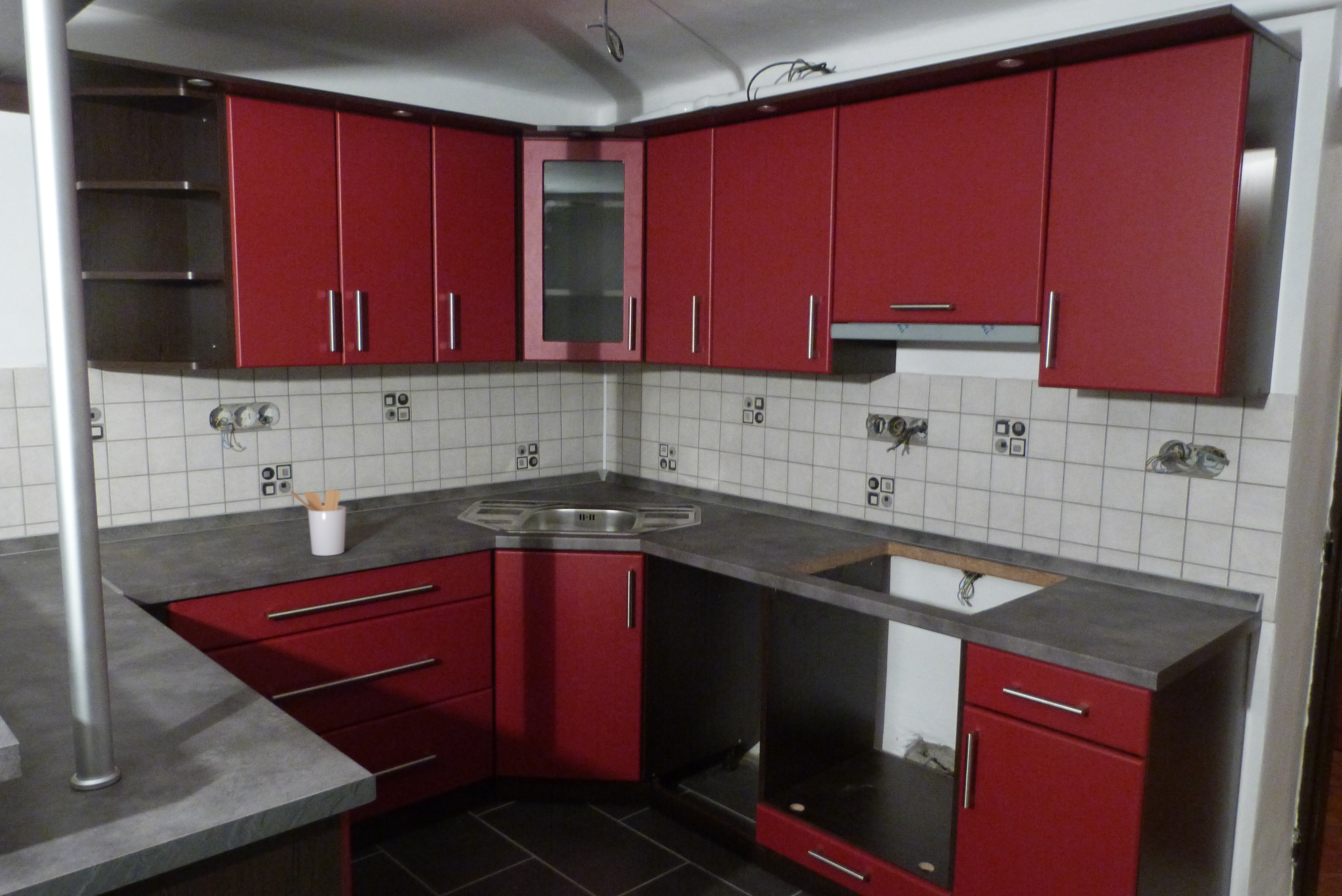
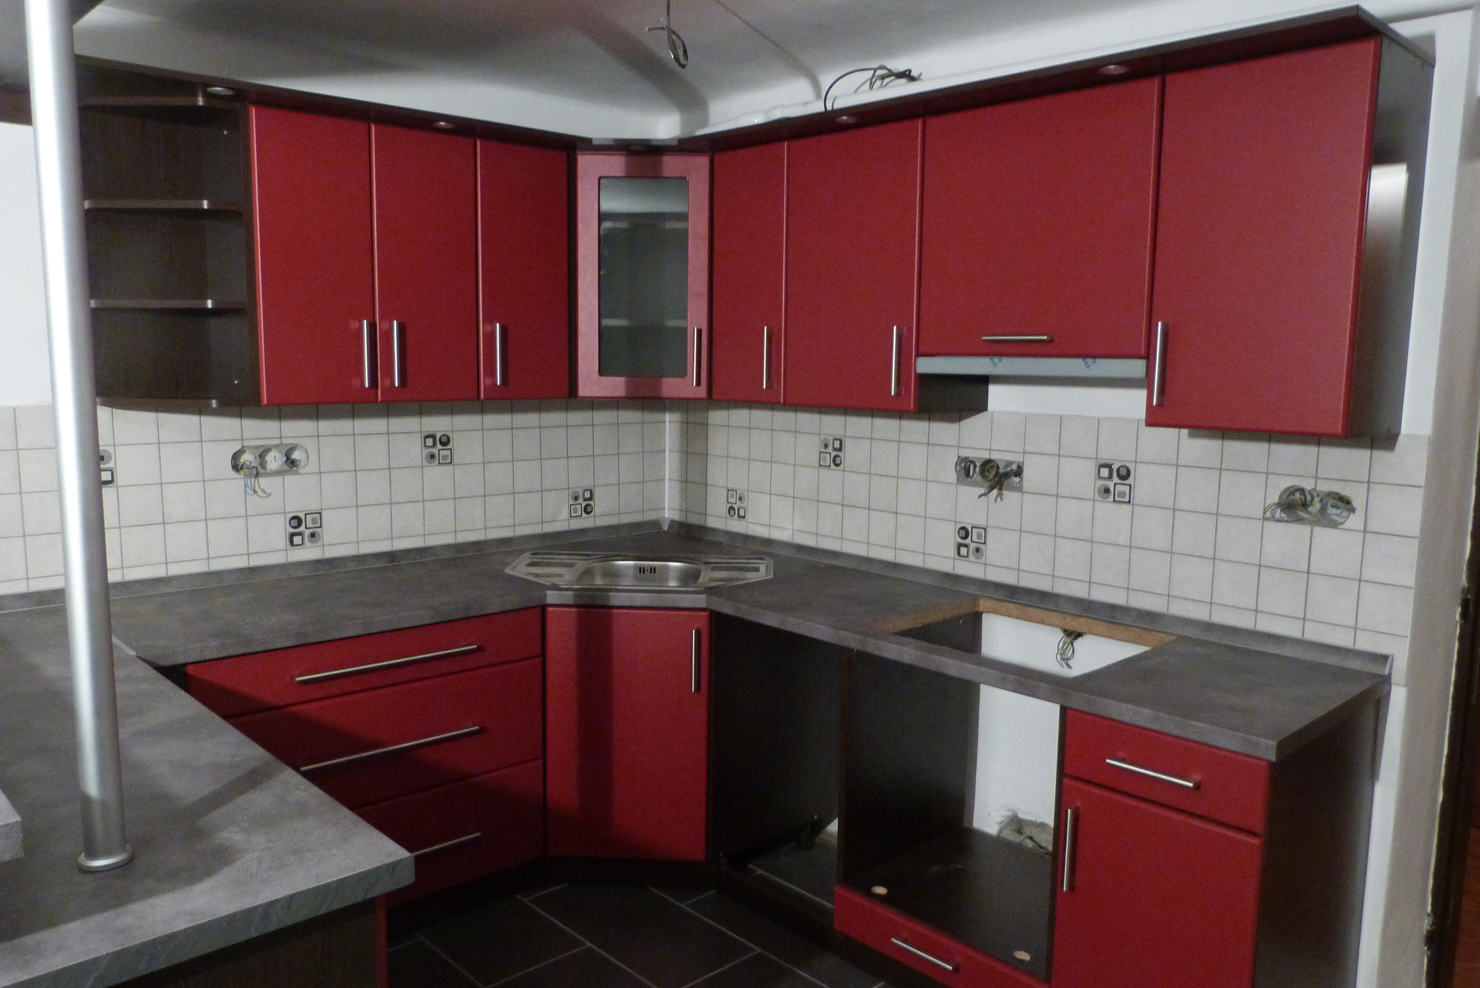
- utensil holder (318, 520)
